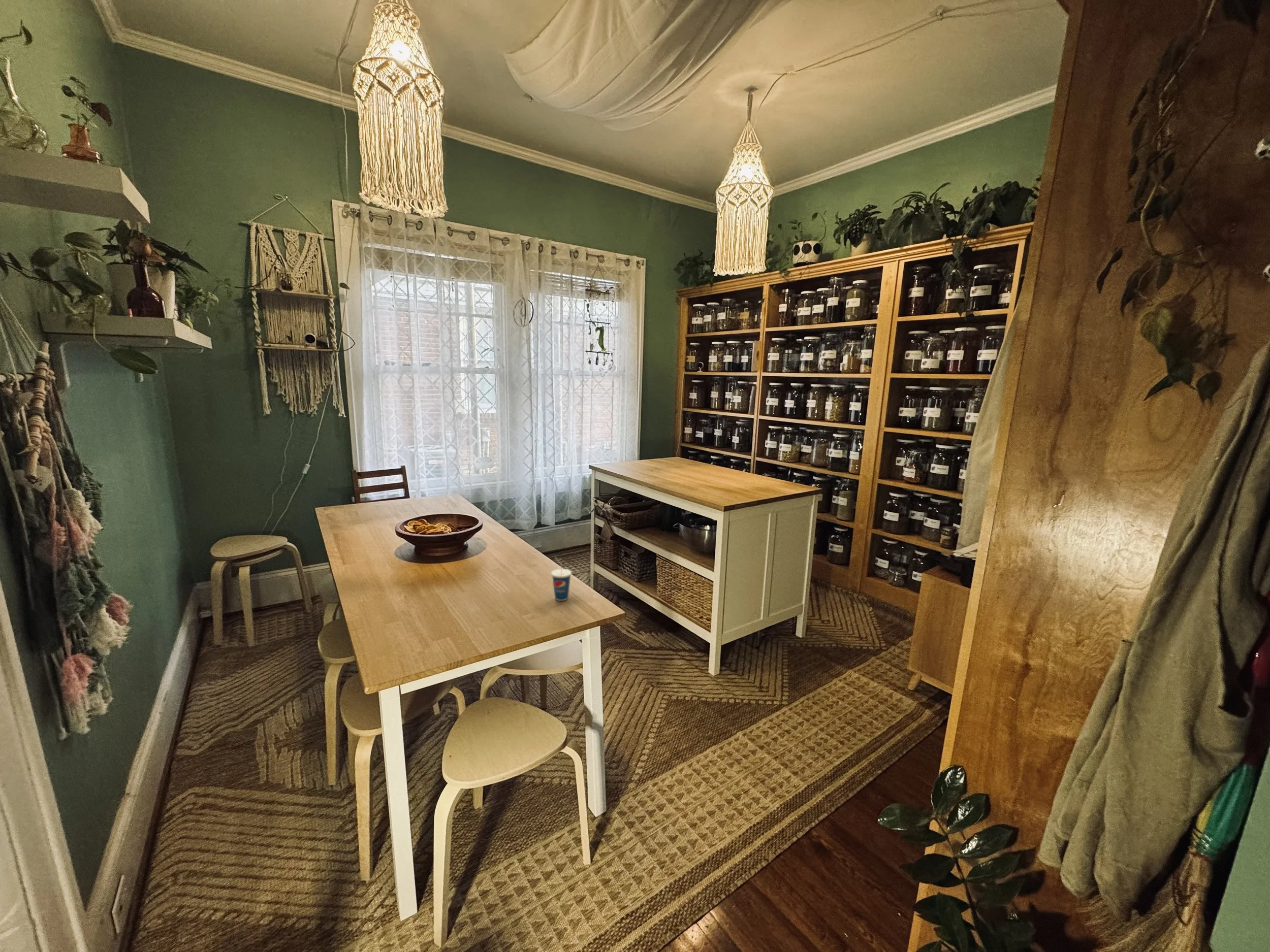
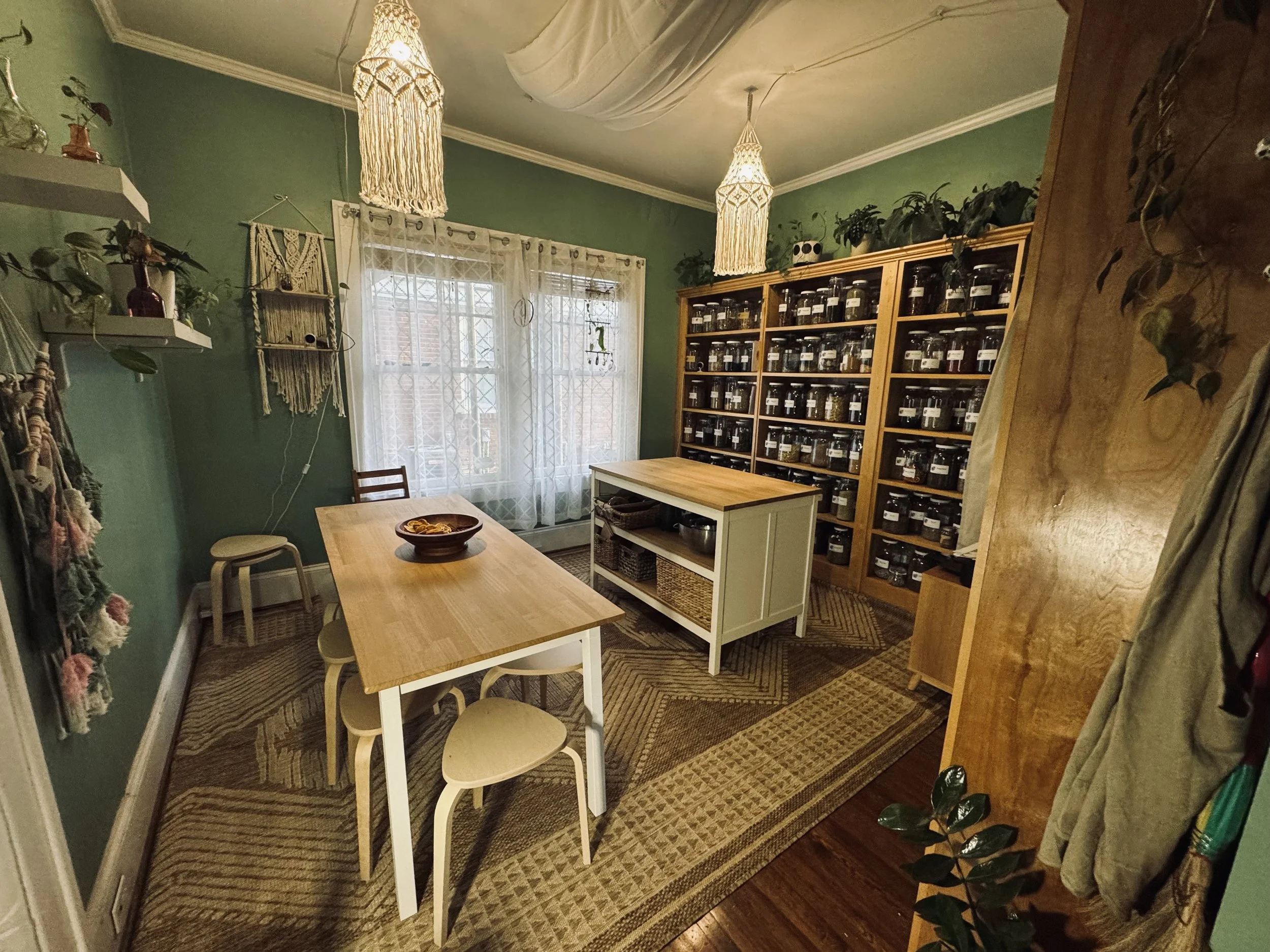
- cup (561, 578)
